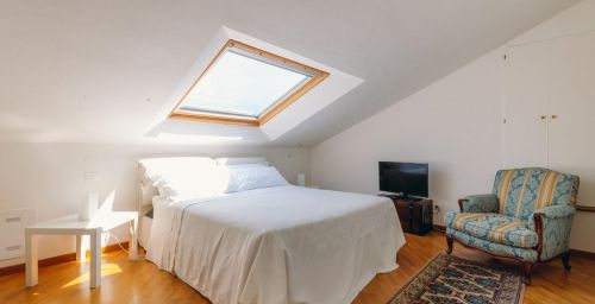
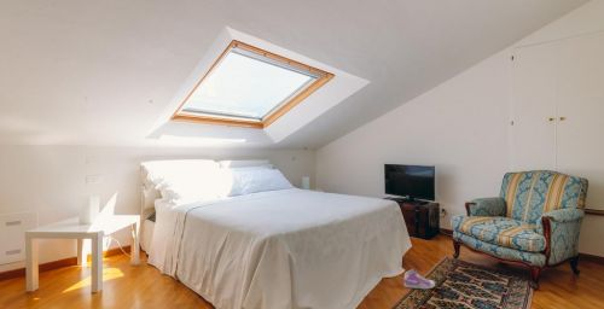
+ sneaker (419, 278)
